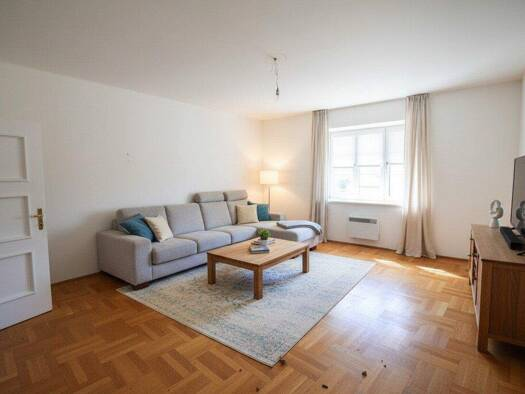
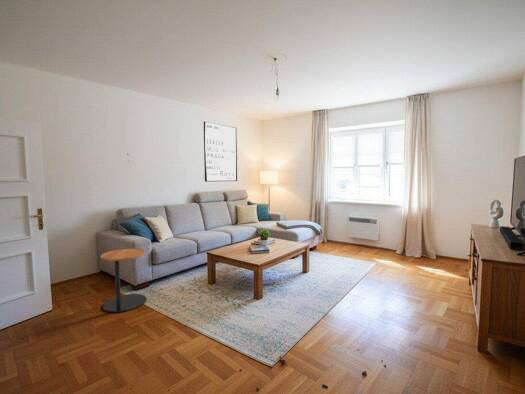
+ wall art (221, 153)
+ side table (119, 278)
